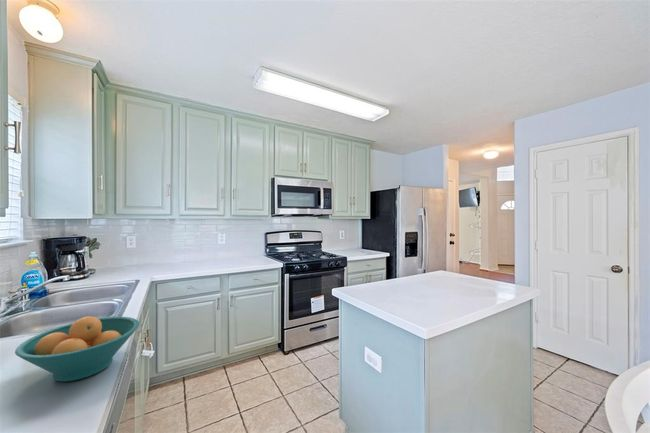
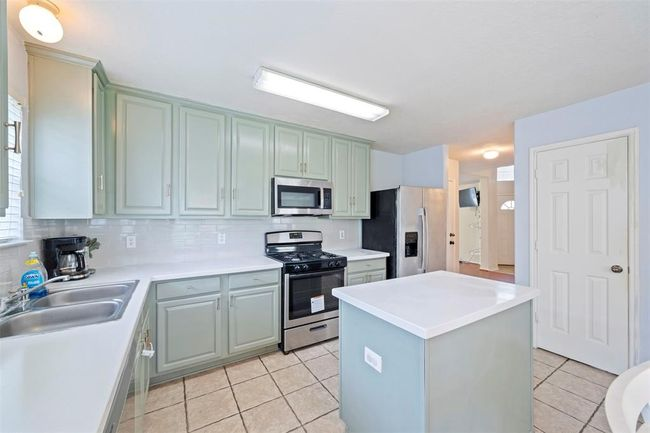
- fruit bowl (84, 343)
